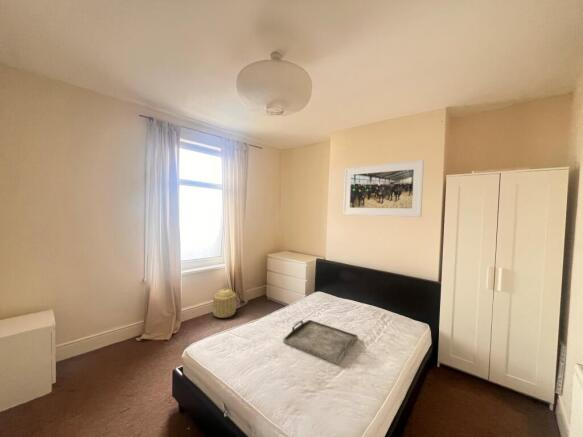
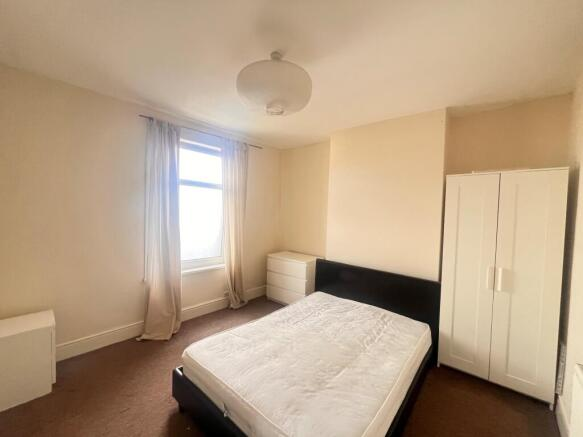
- serving tray (321, 335)
- basket (224, 301)
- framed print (379, 190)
